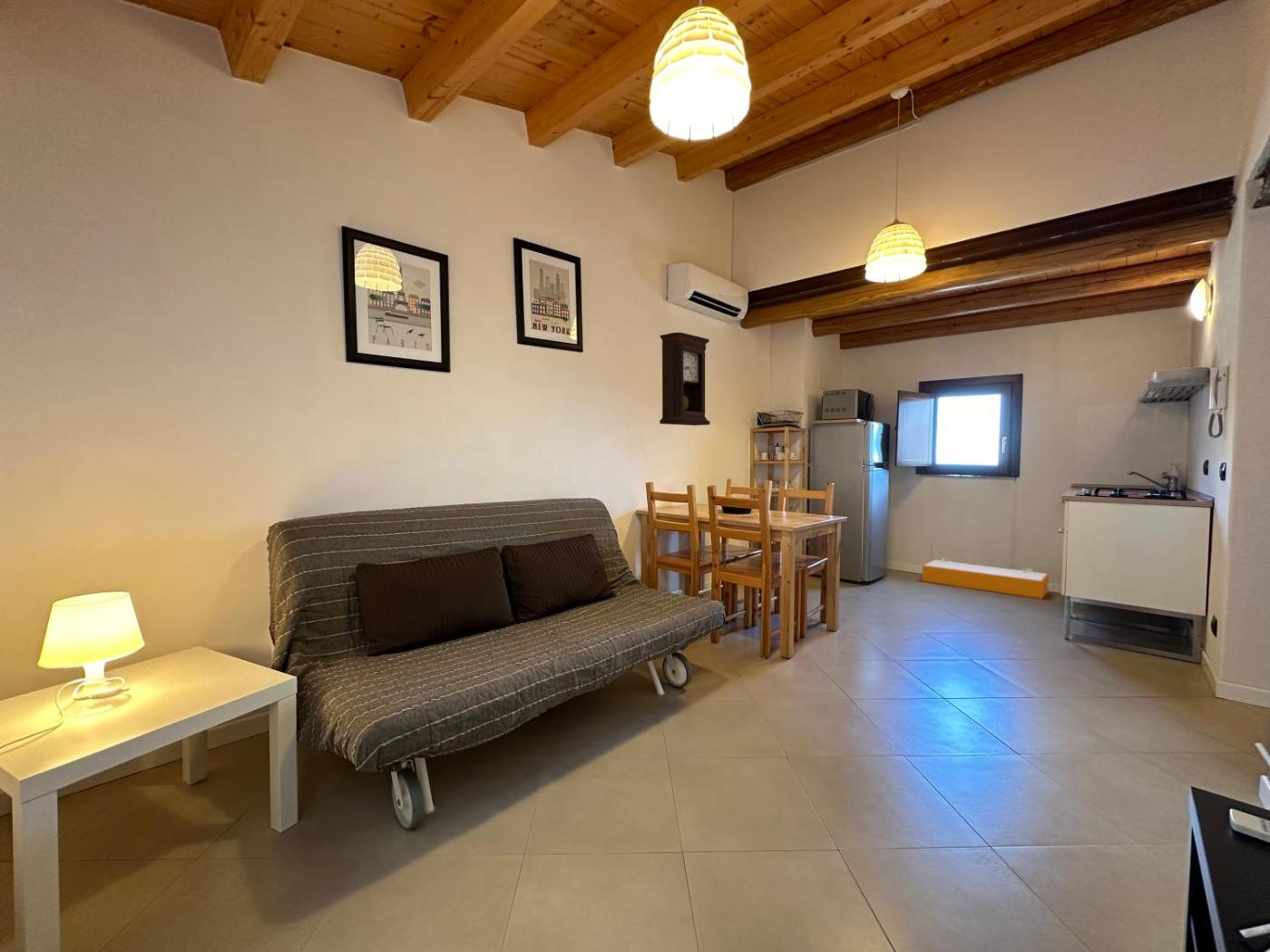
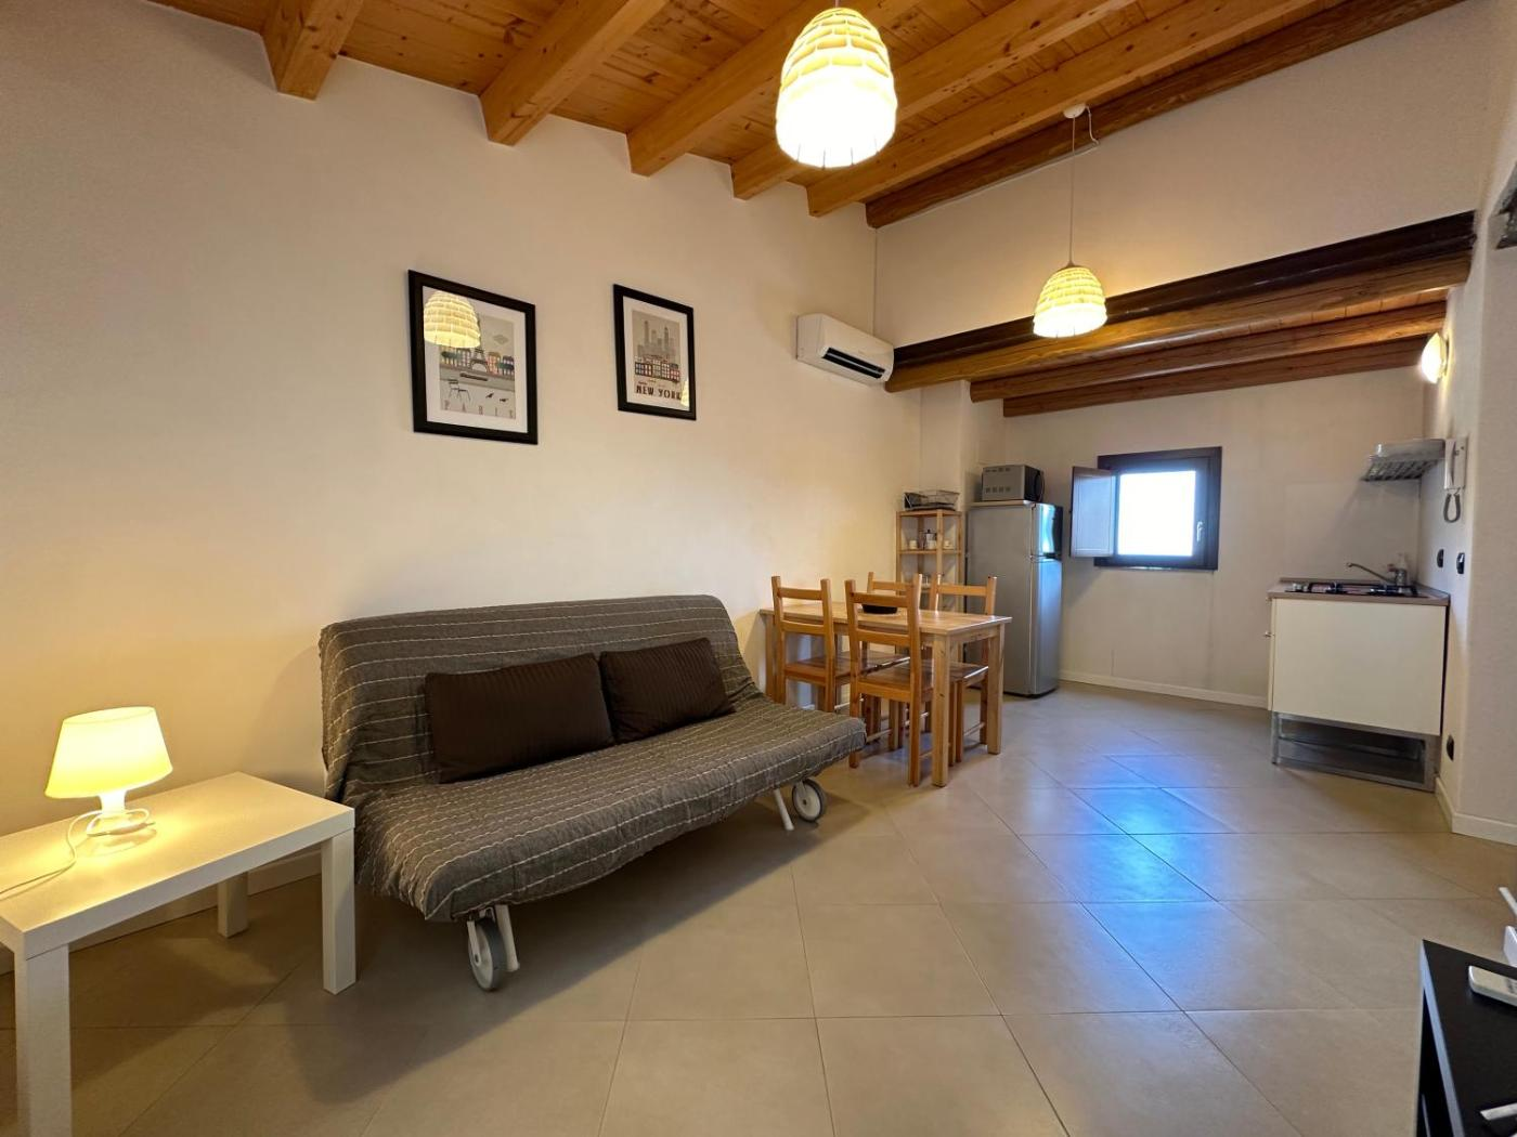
- pendulum clock (687, 381)
- storage bin (982, 576)
